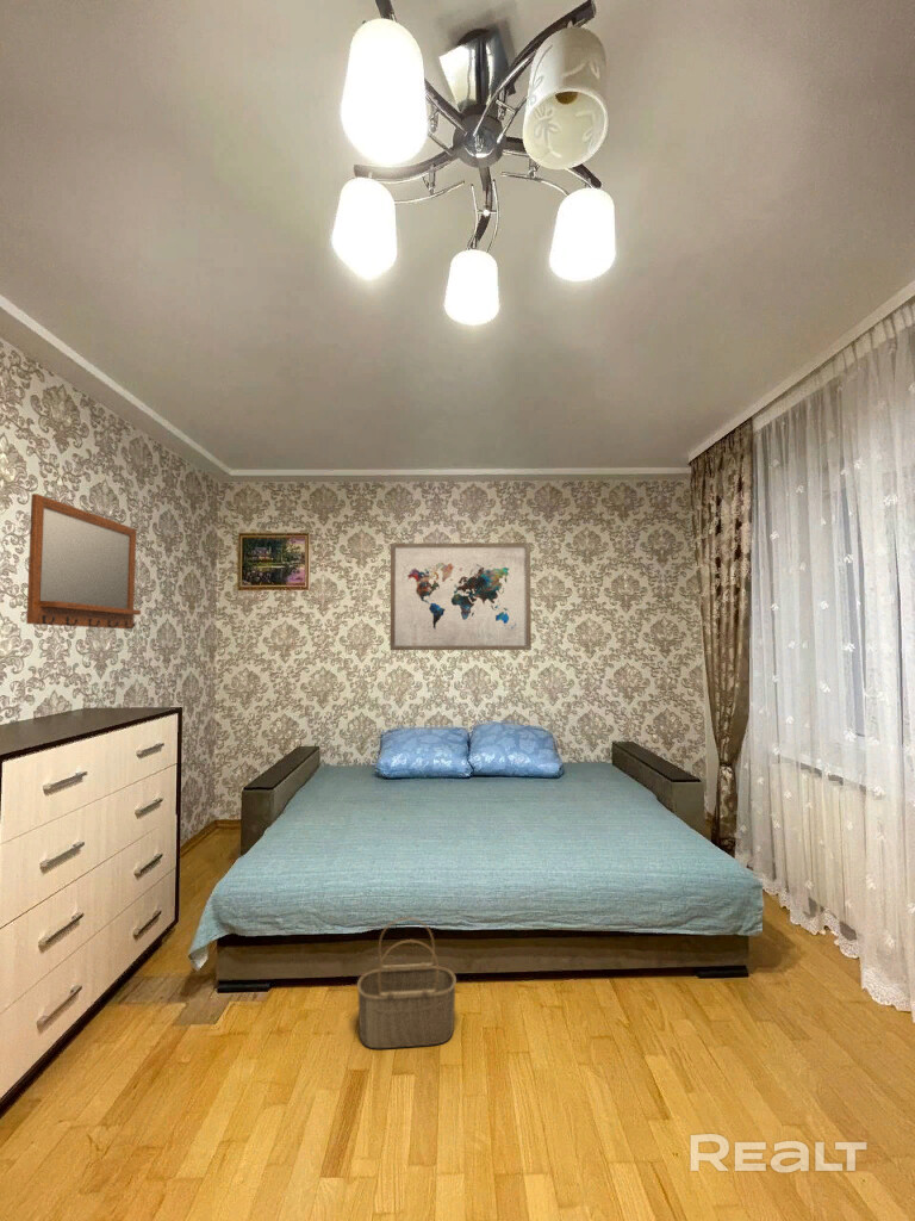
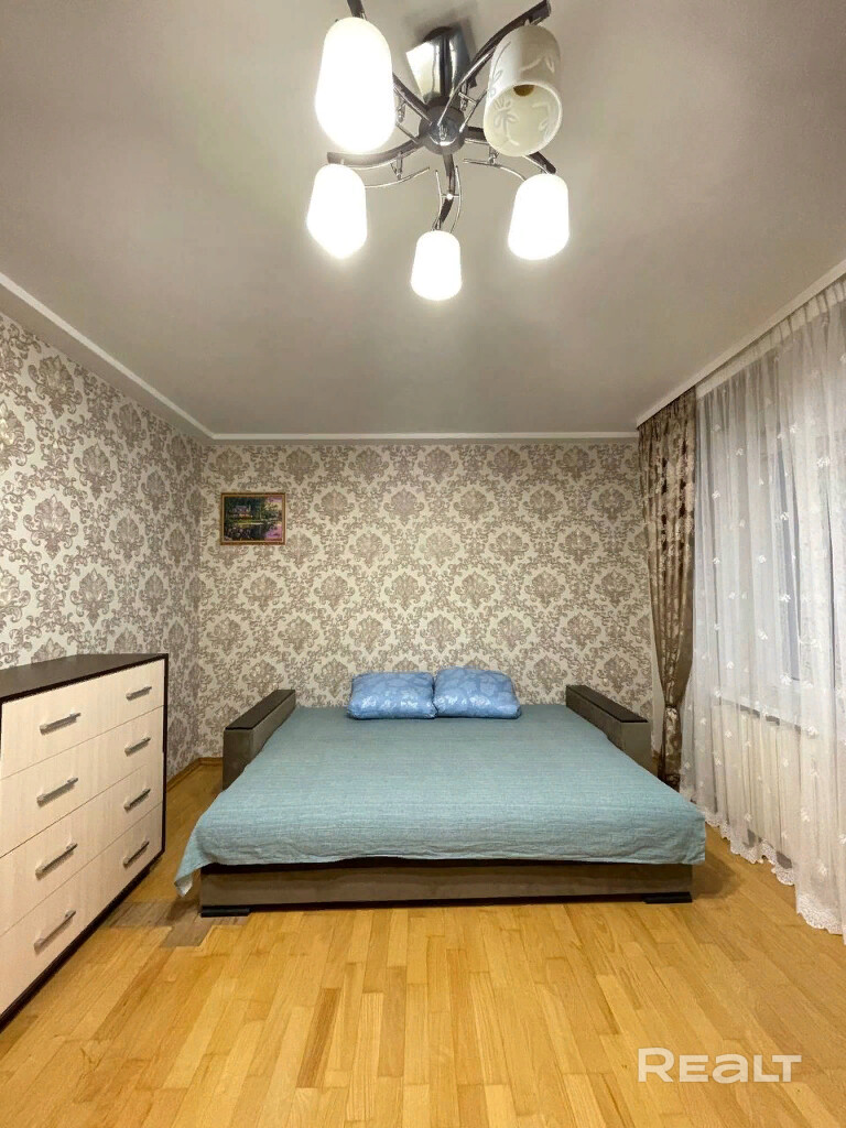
- home mirror (95, 570)
- wall art (460, 596)
- wicker basket (406, 979)
